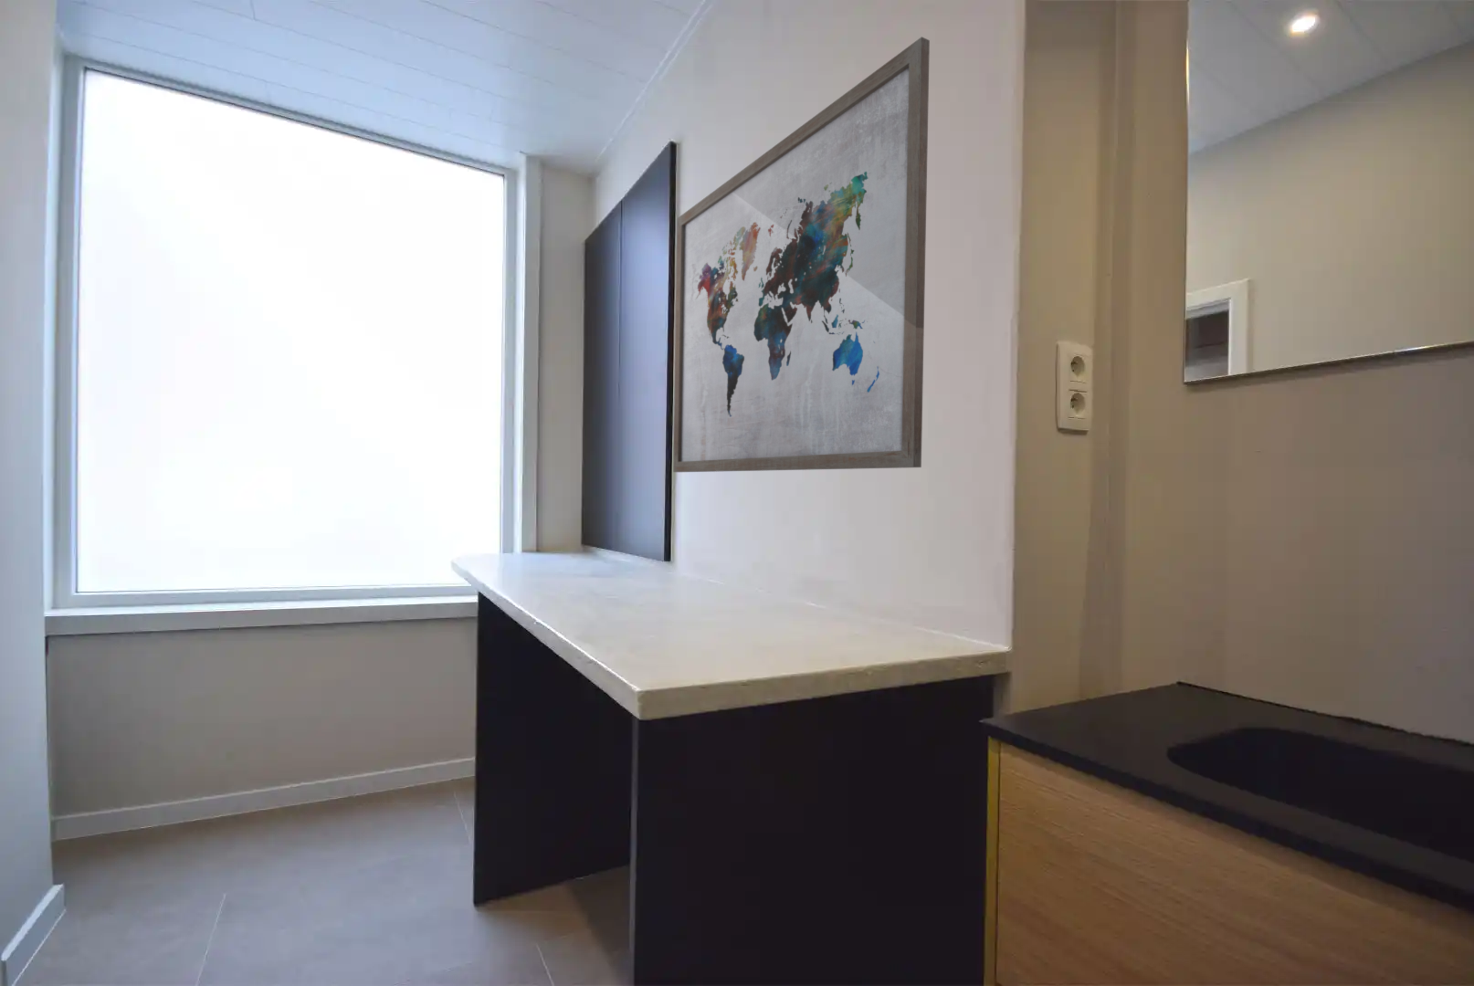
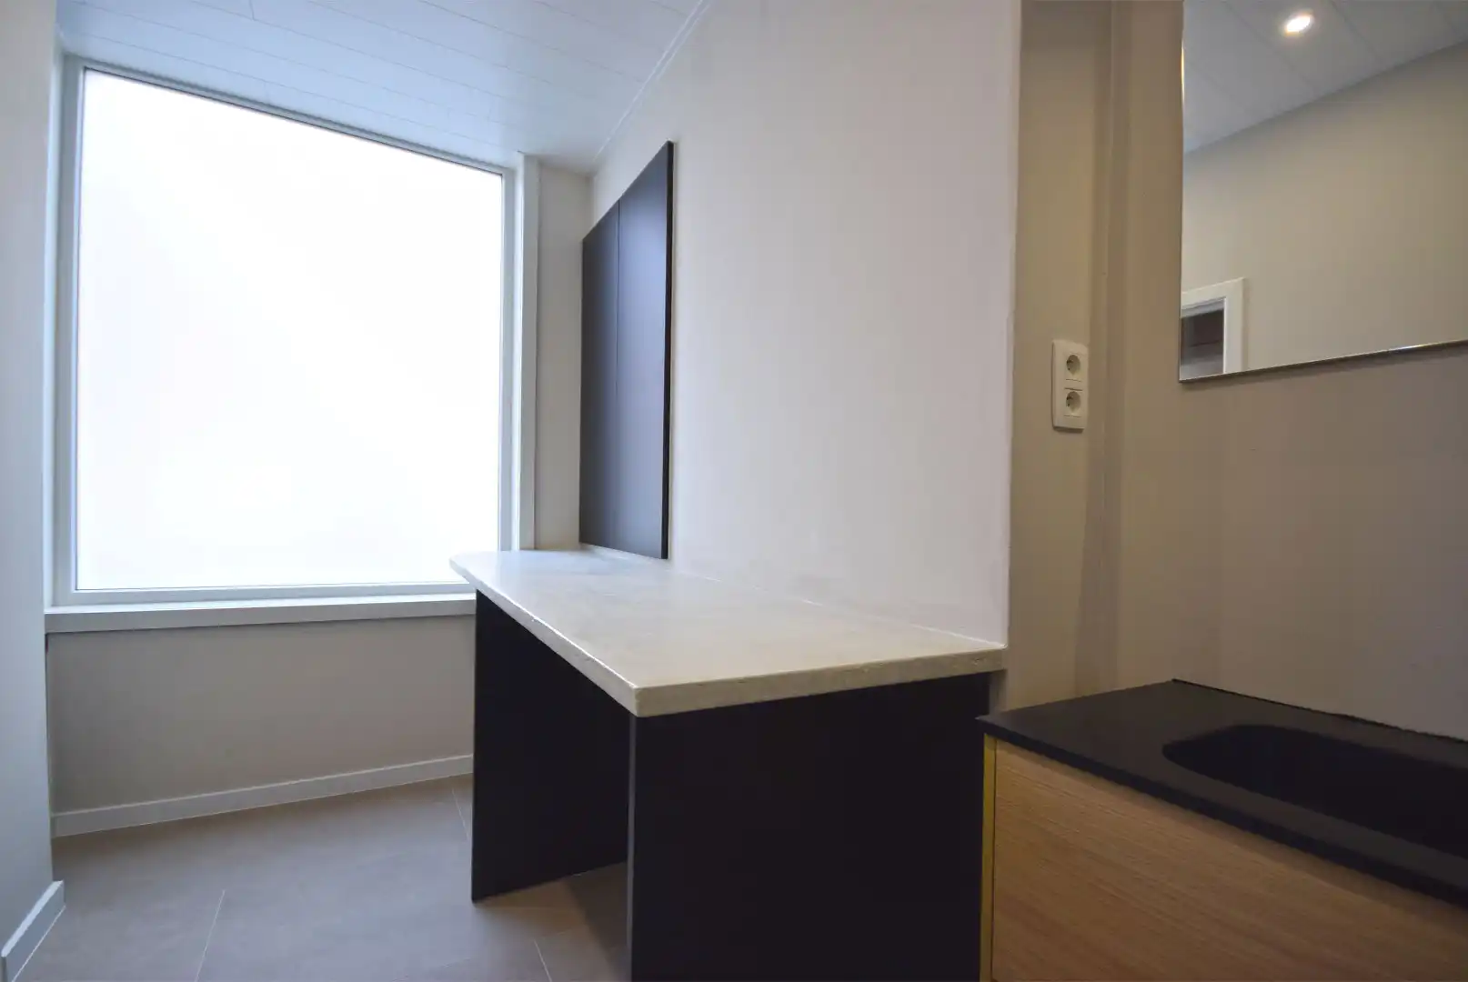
- wall art (768, 311)
